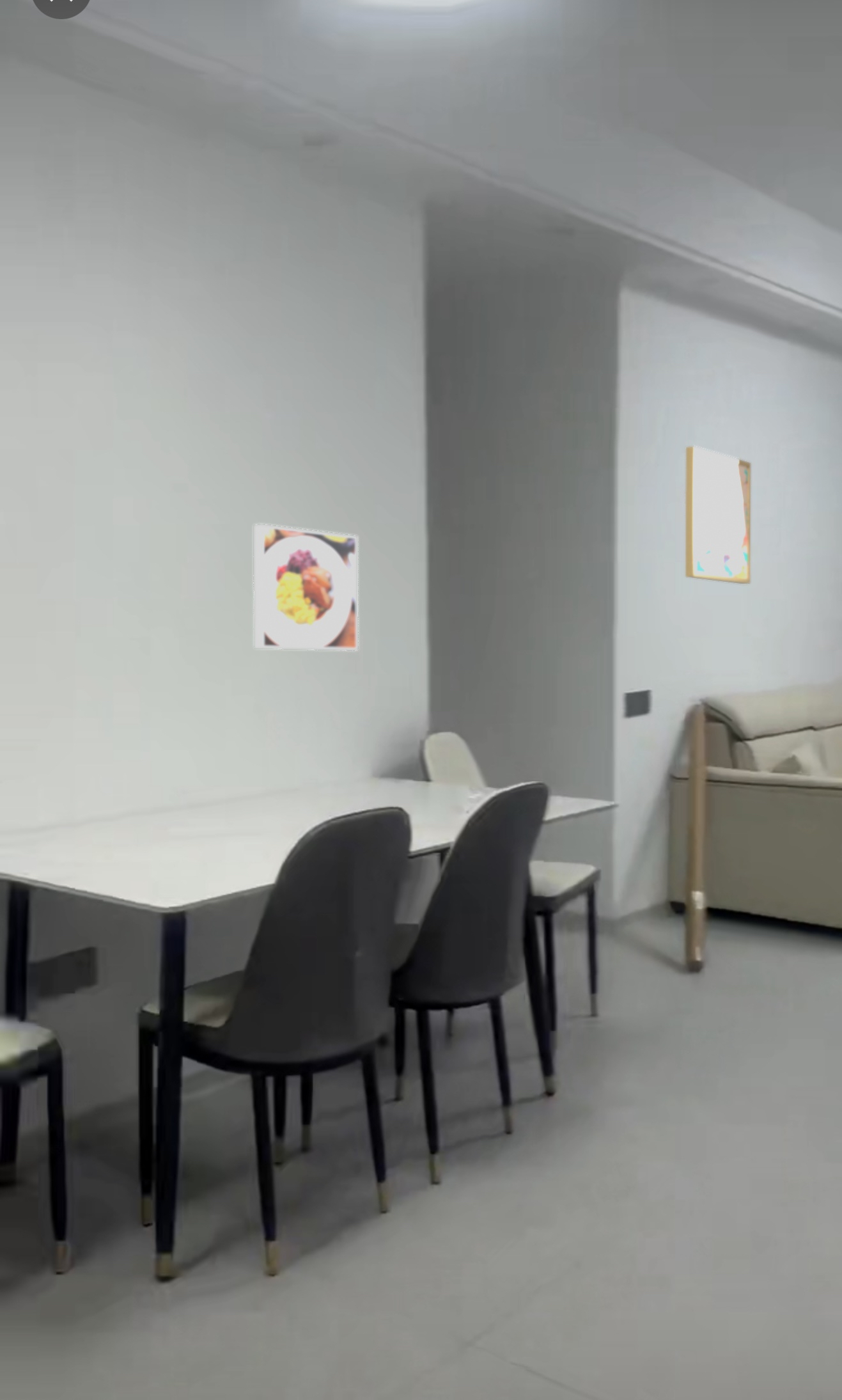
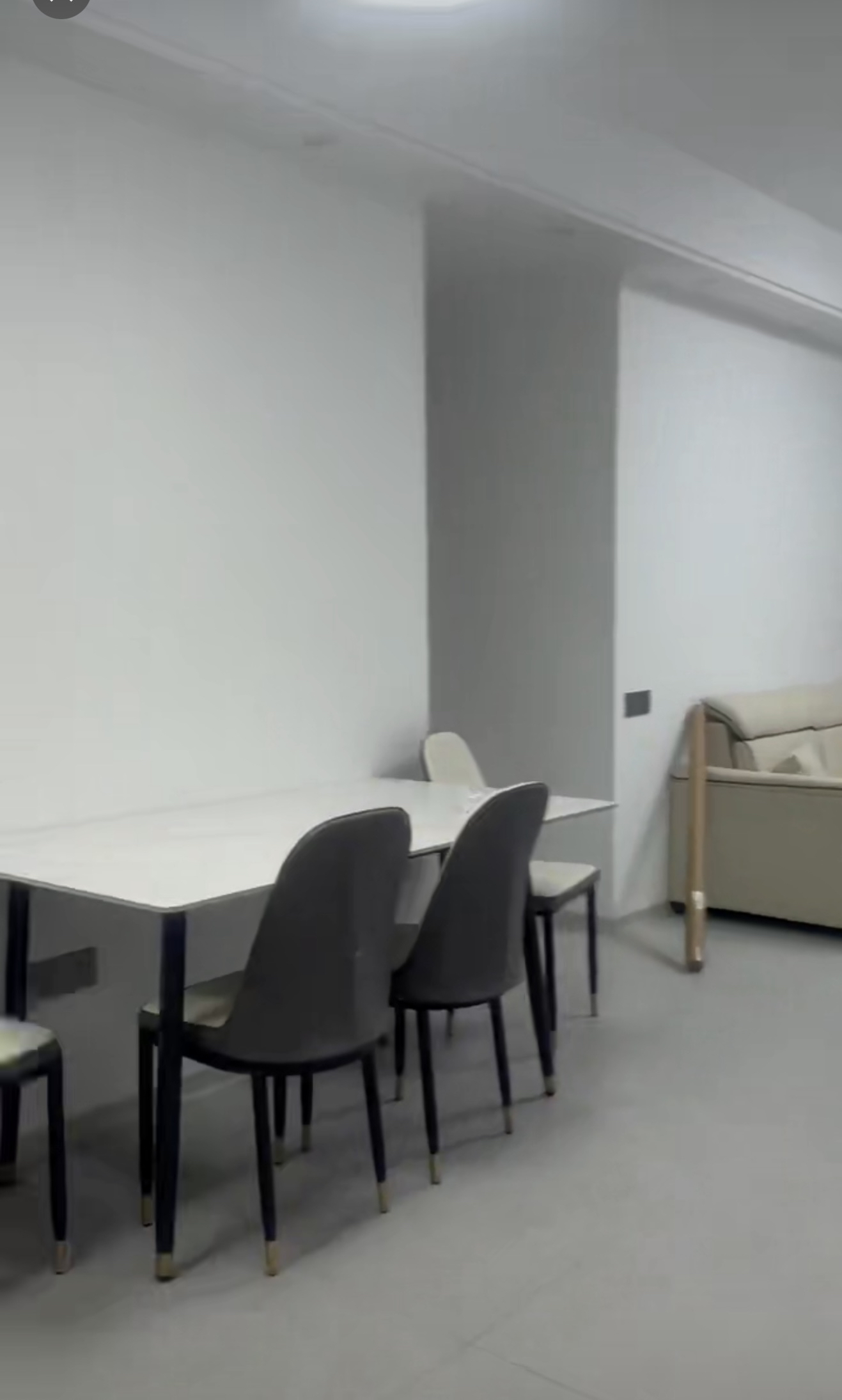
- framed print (308, 590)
- wall art (719, 517)
